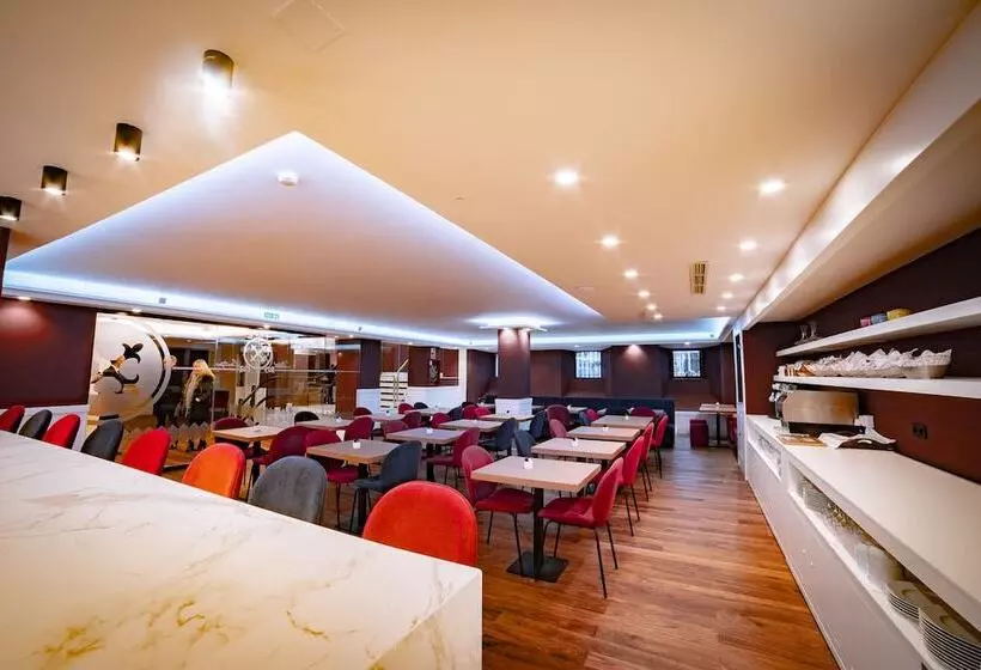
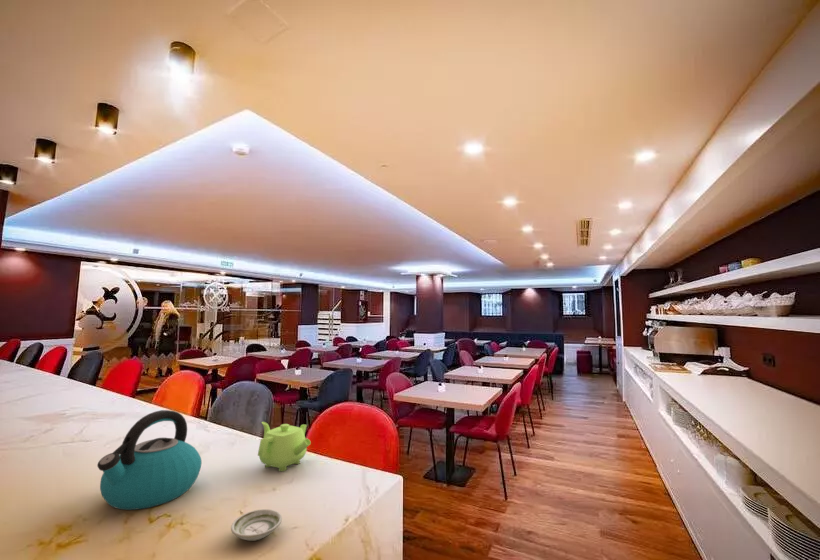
+ teapot (284, 444)
+ saucer (256, 527)
+ kettle (150, 454)
